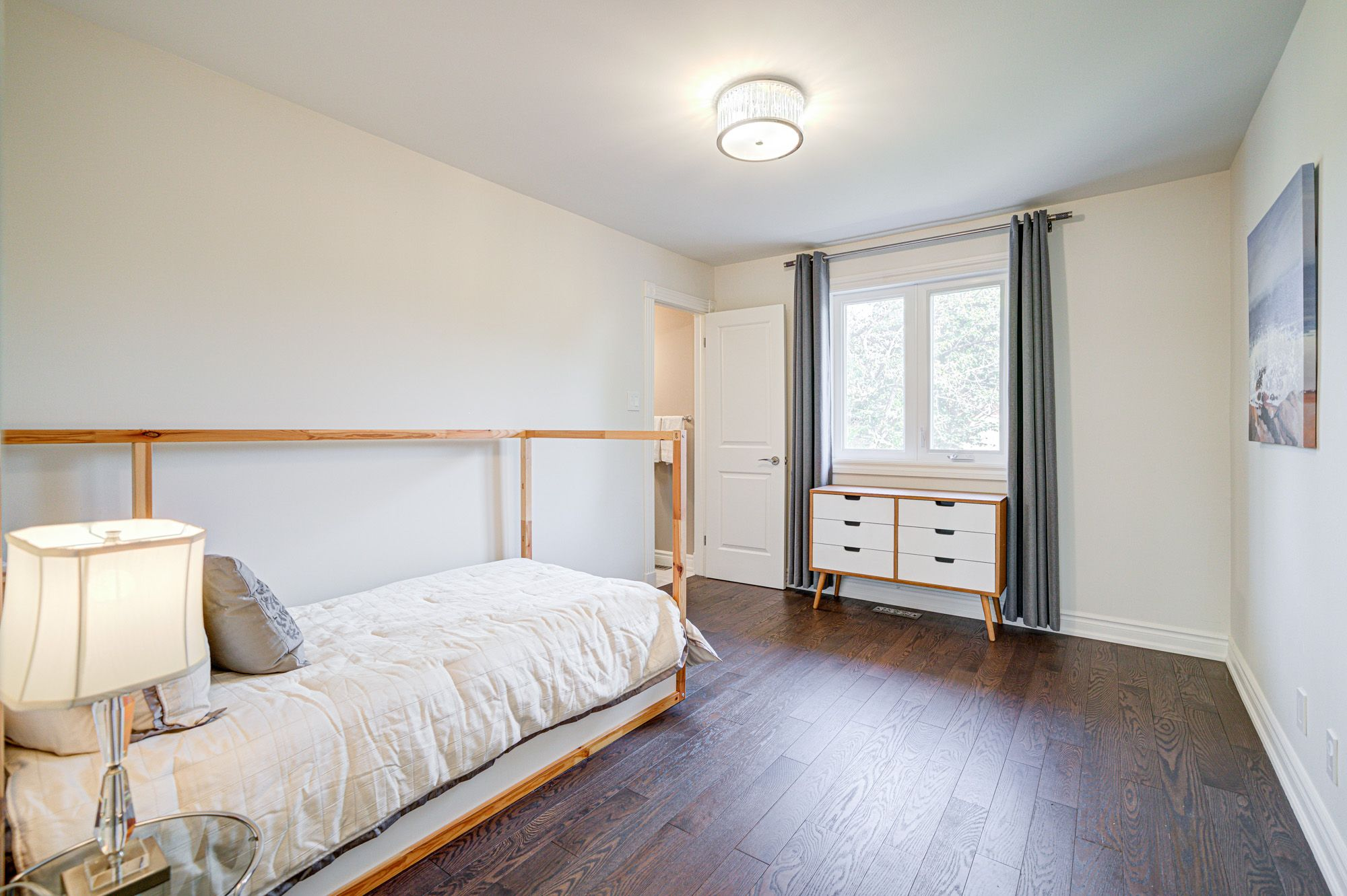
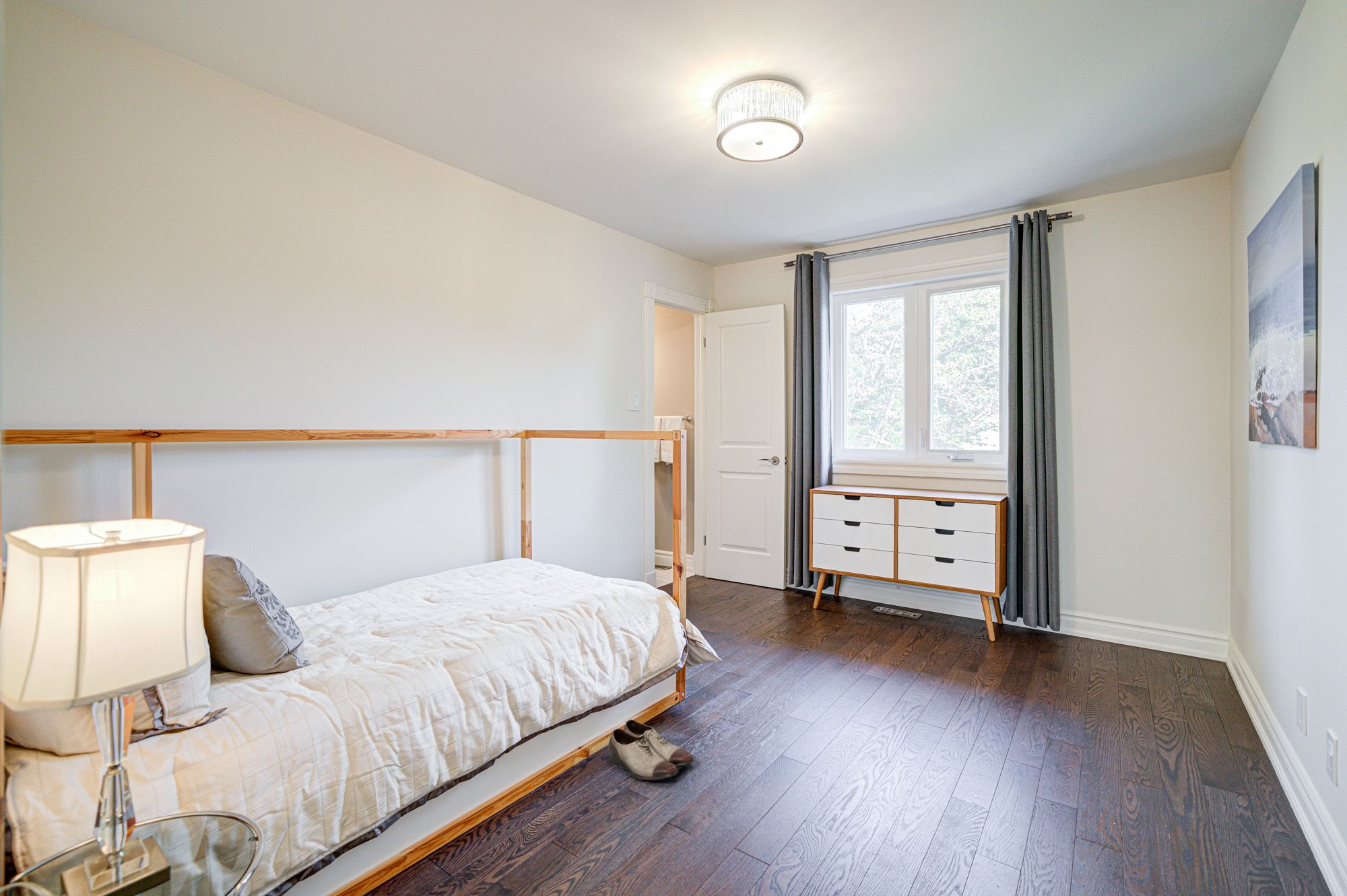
+ shoe (649, 749)
